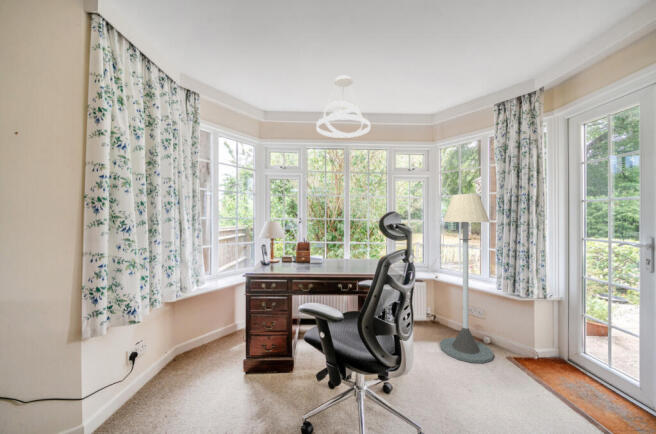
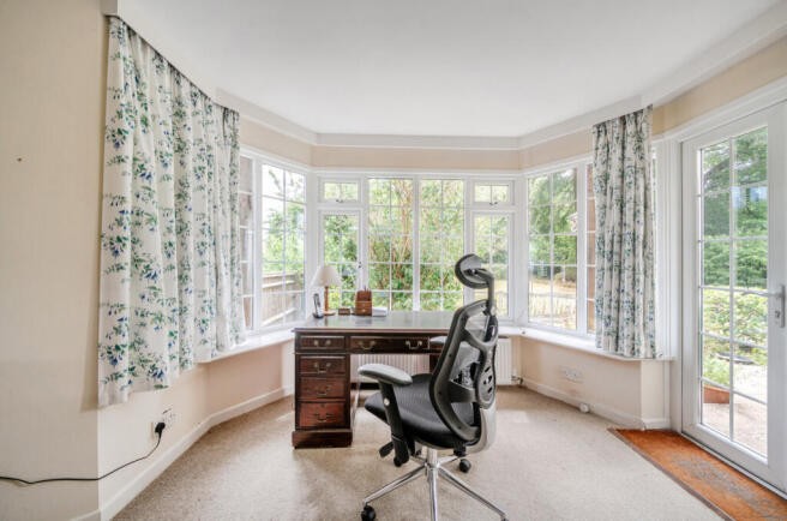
- pendant light (343, 105)
- floor lamp (465, 272)
